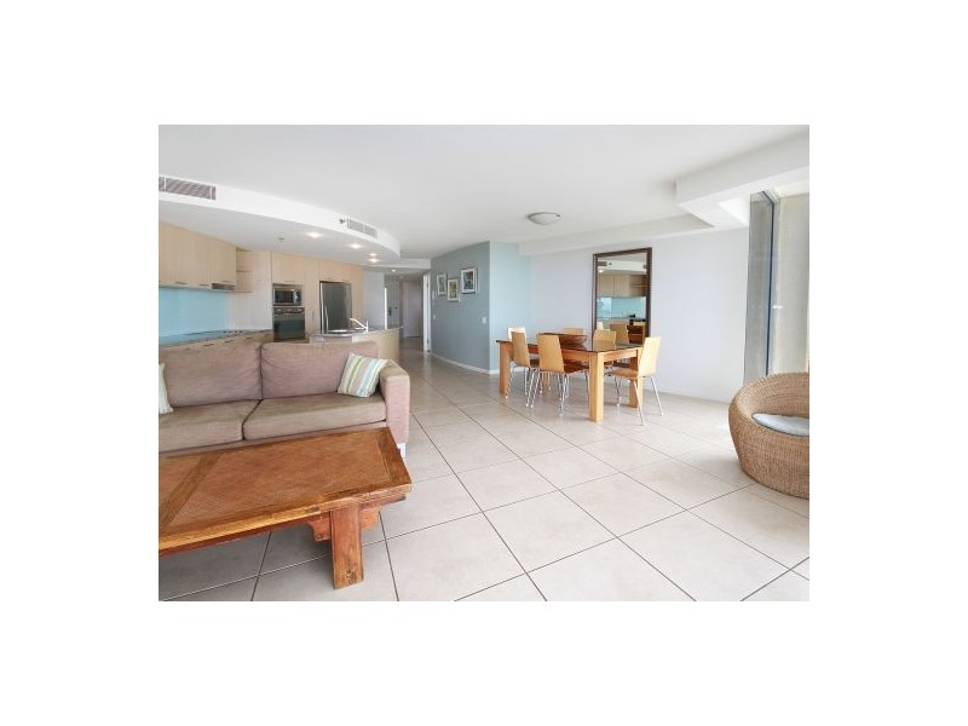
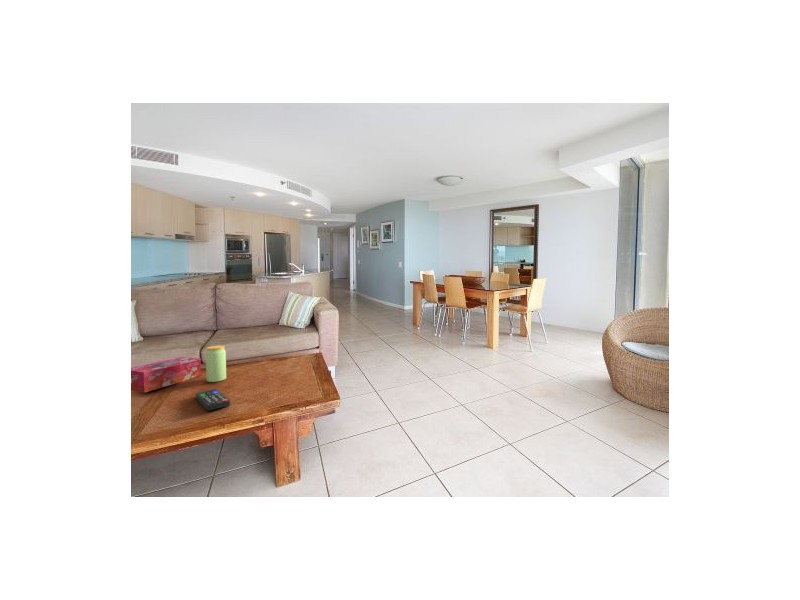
+ remote control (212, 398)
+ tissue box (165, 372)
+ jar (216, 363)
